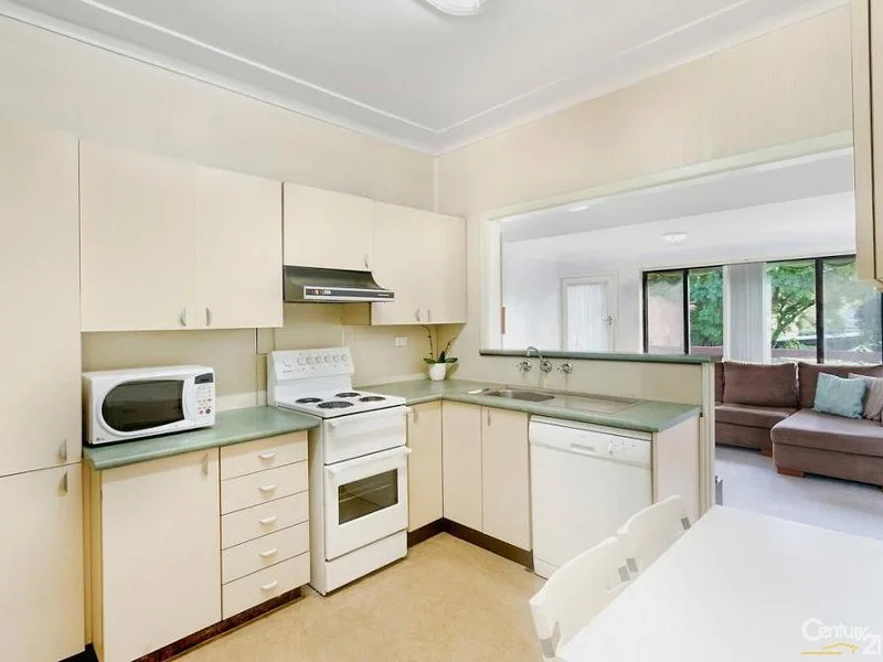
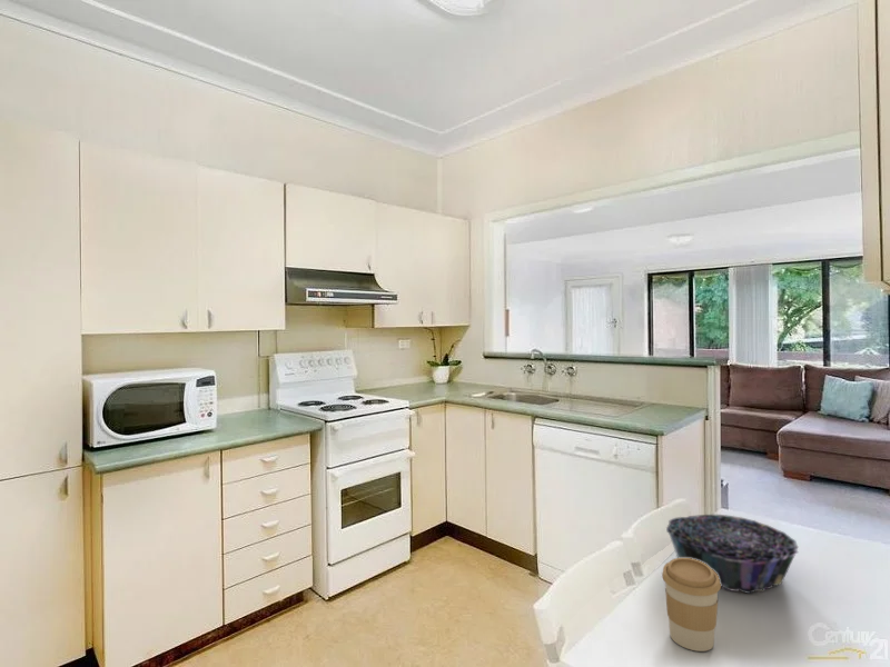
+ decorative bowl (729, 551)
+ coffee cup (691, 601)
